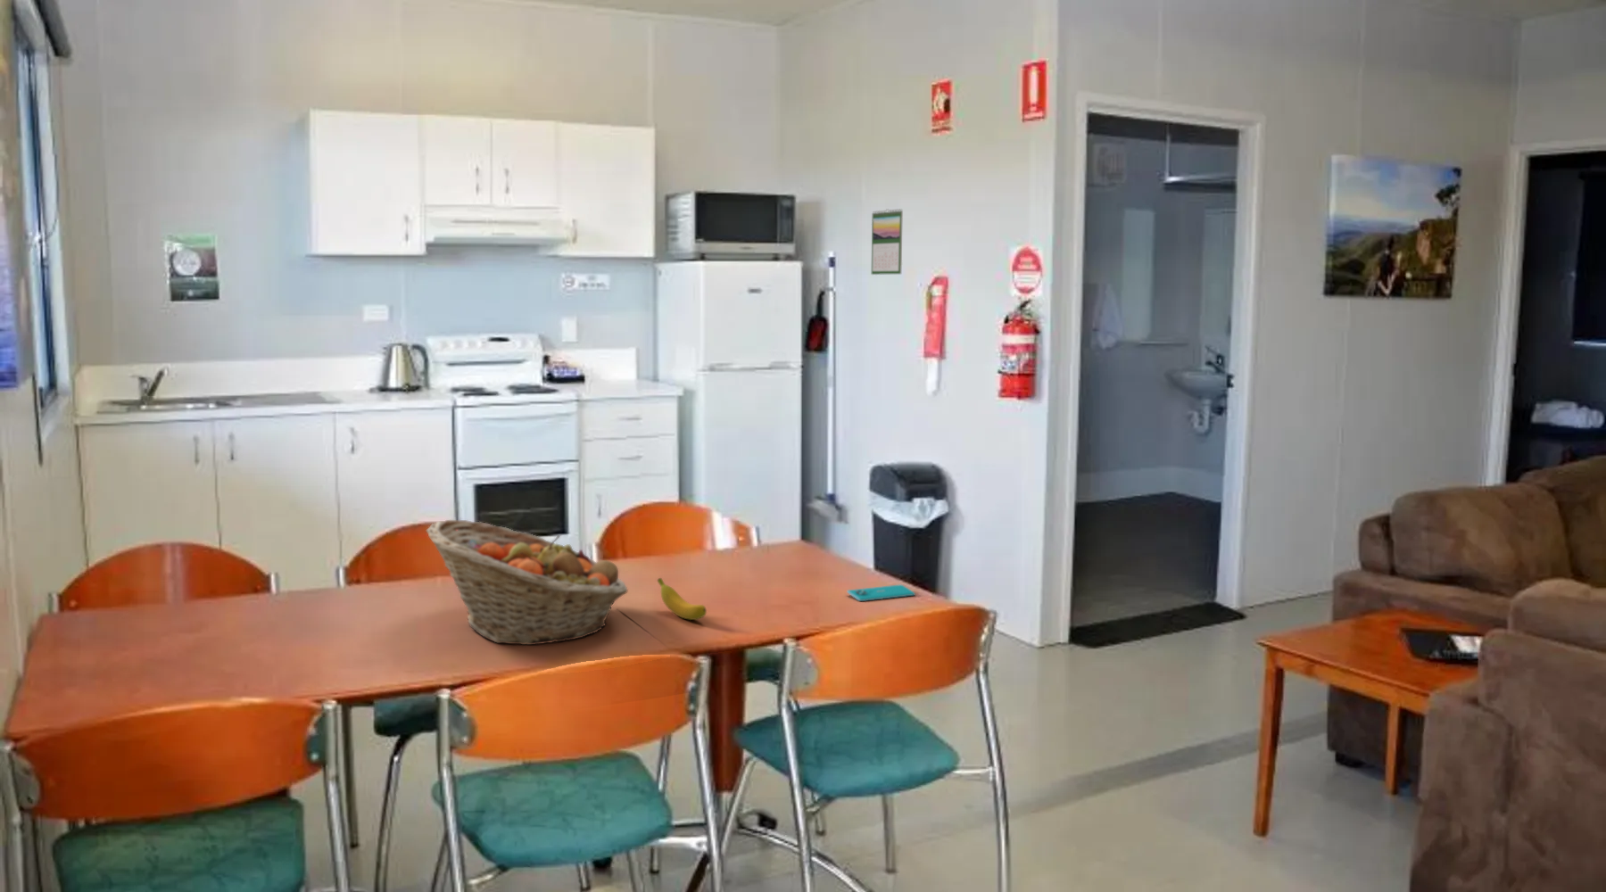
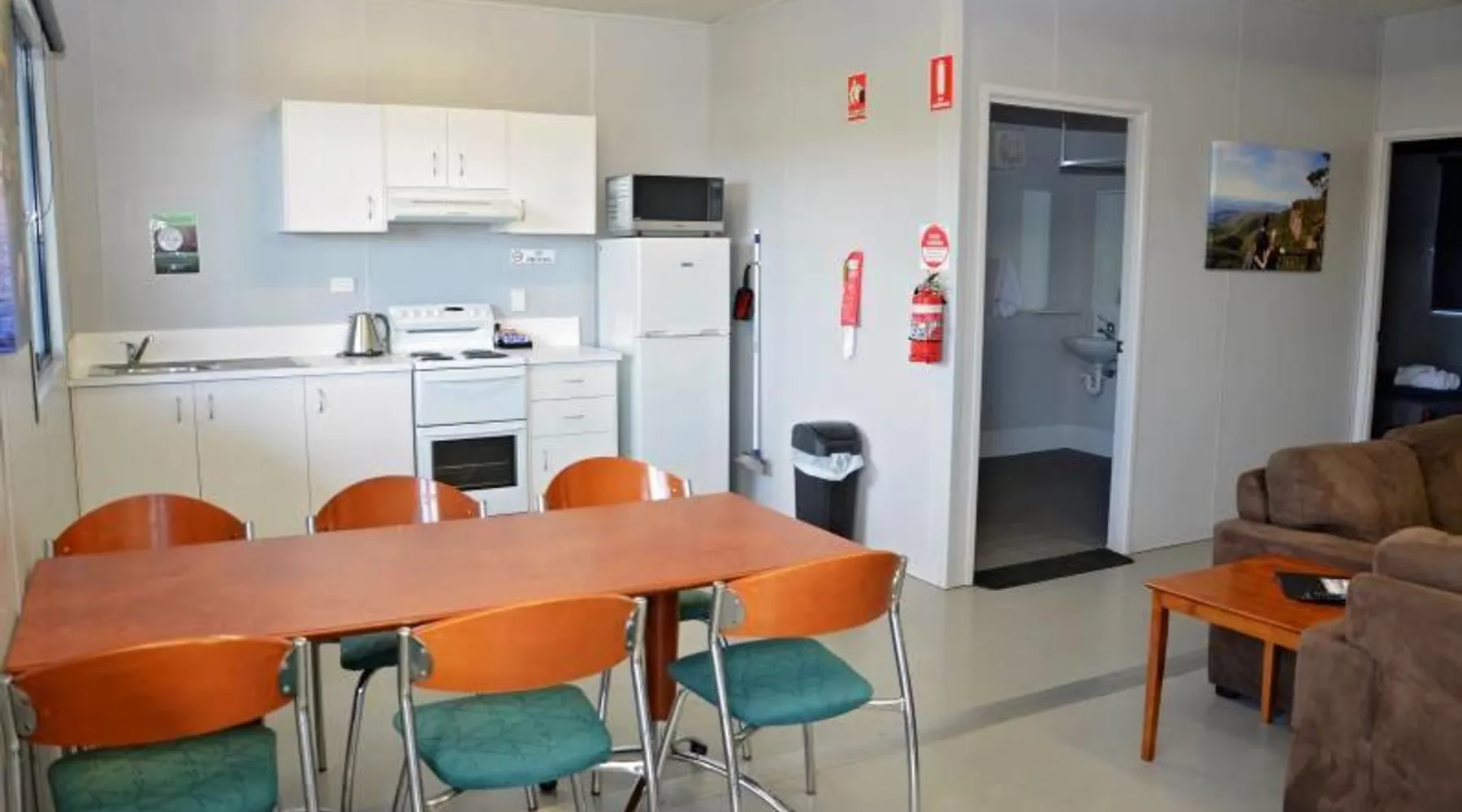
- fruit basket (527, 573)
- banana (681, 600)
- calendar (886, 242)
- smartphone (881, 592)
